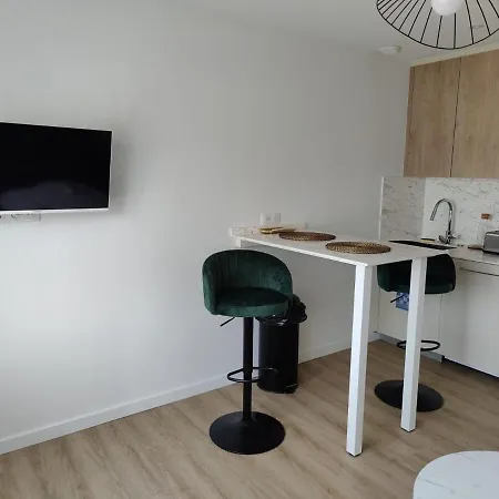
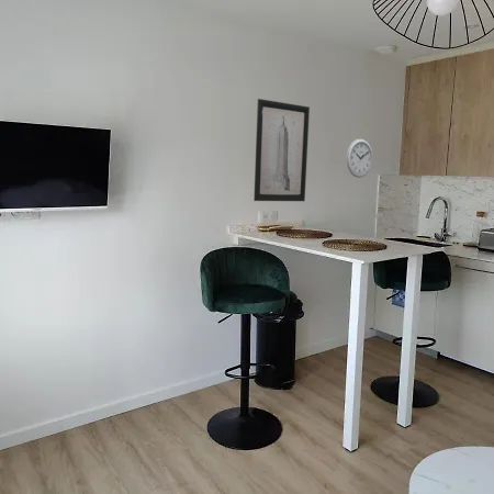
+ wall clock (360, 158)
+ wall art (282, 153)
